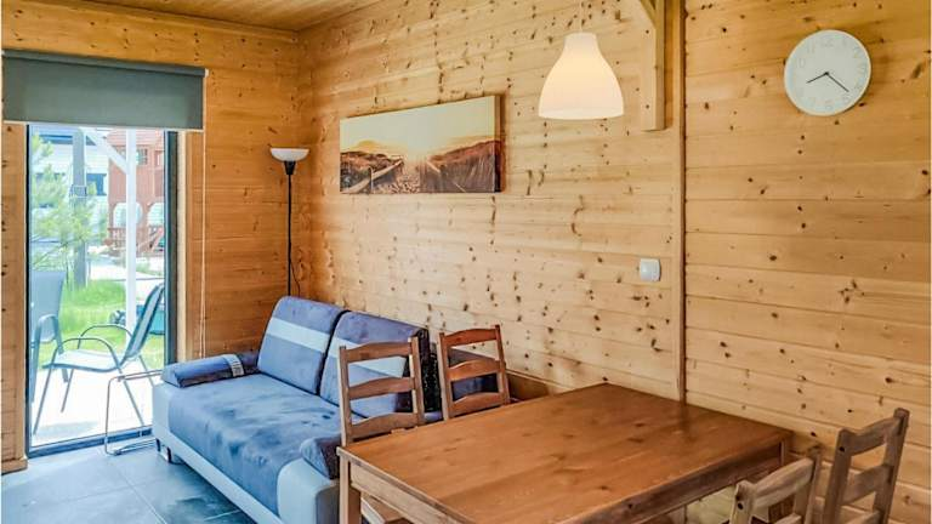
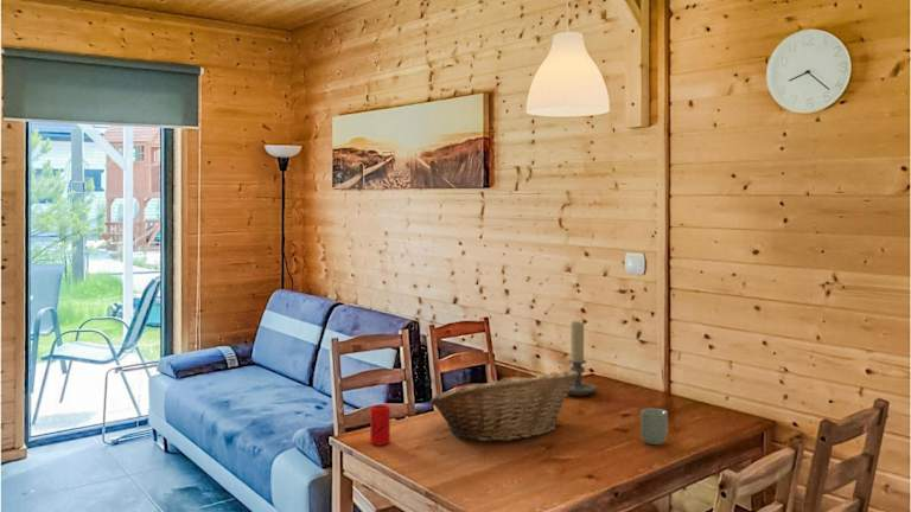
+ cup (654, 427)
+ fruit basket (505, 399)
+ cup (380, 424)
+ candle holder (574, 356)
